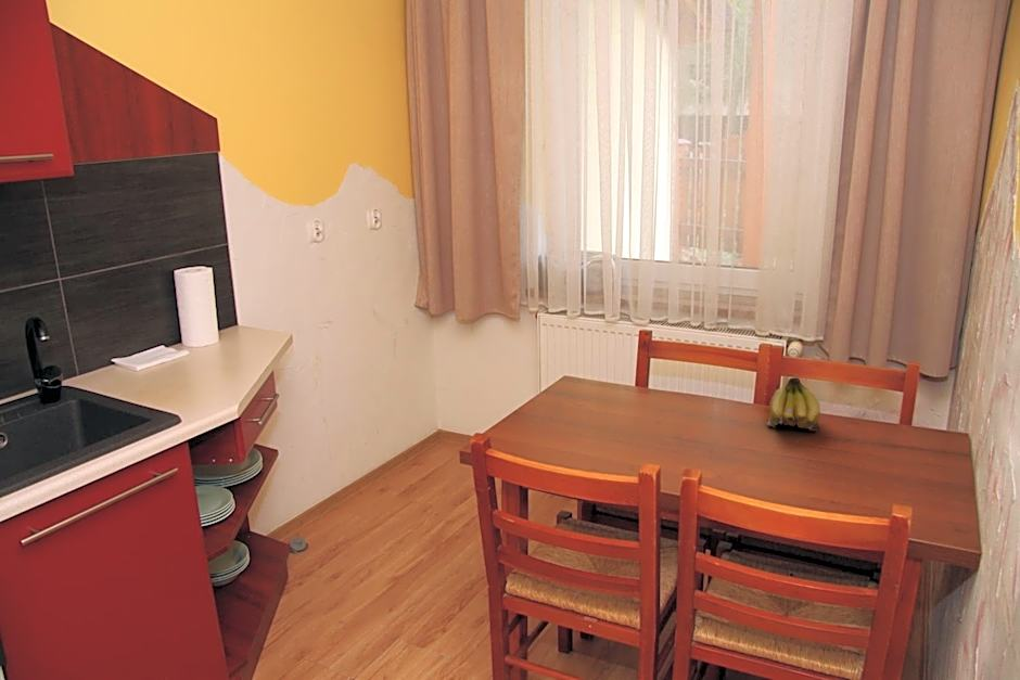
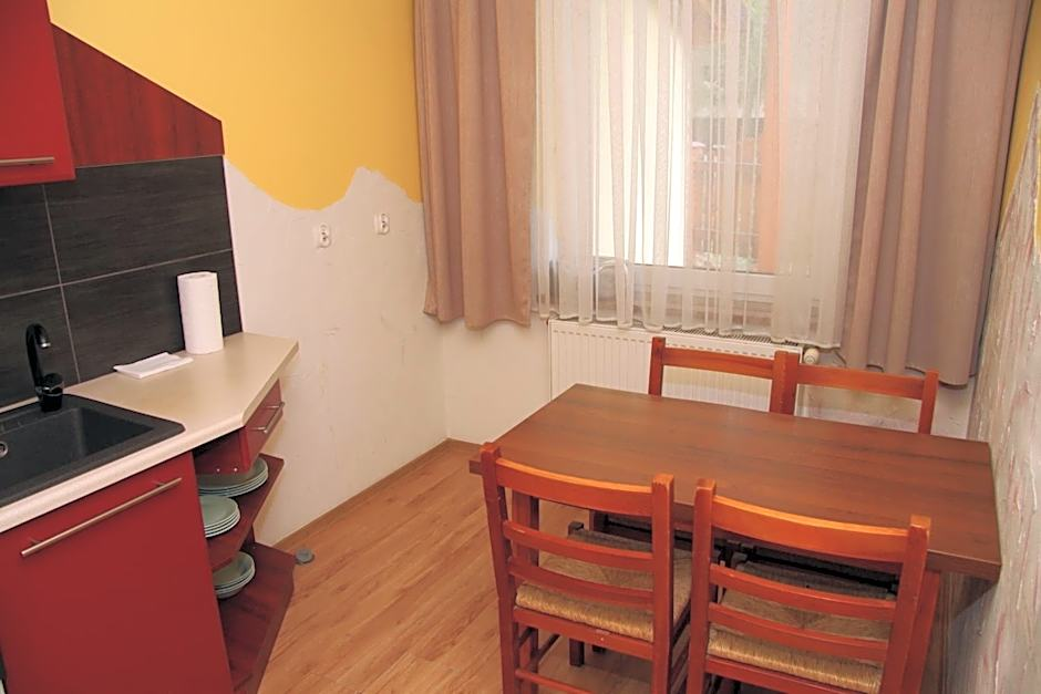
- fruit (793, 405)
